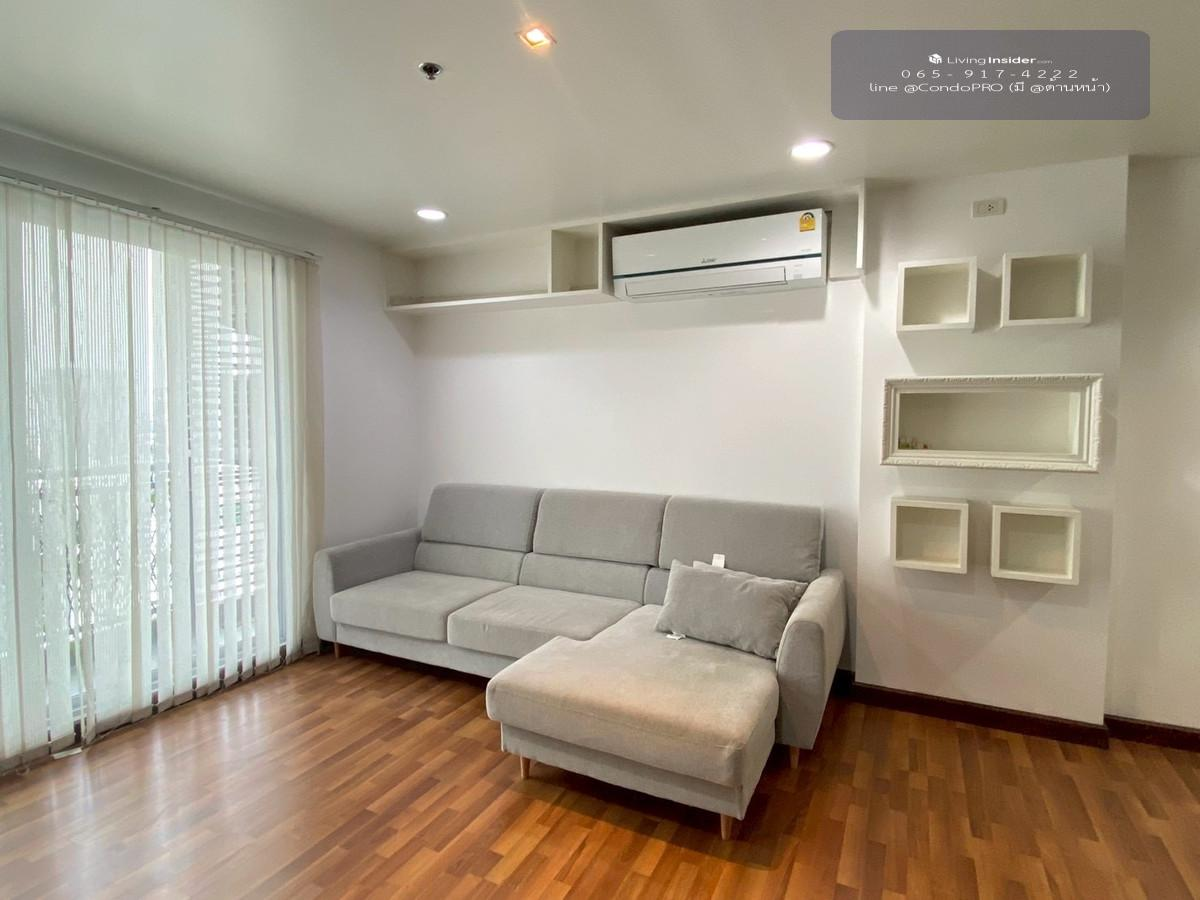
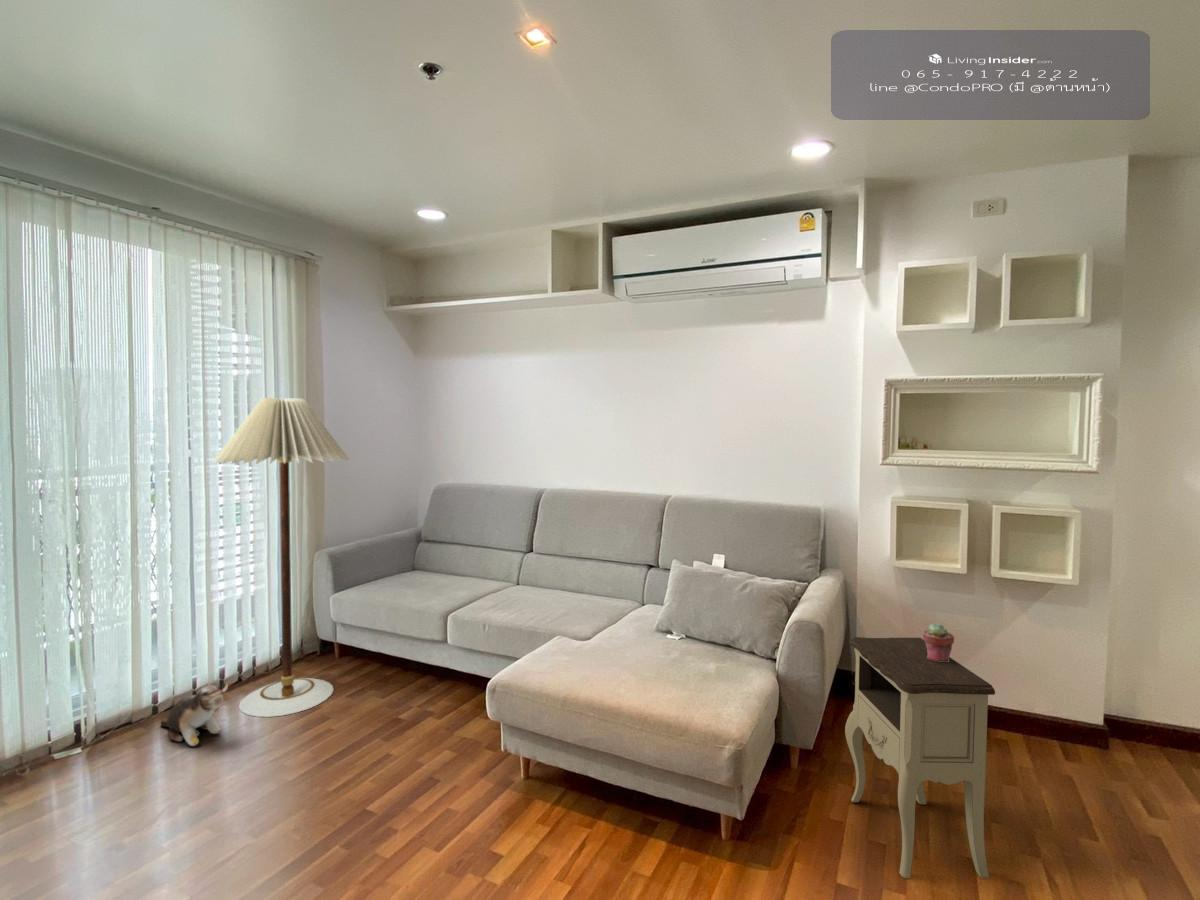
+ potted succulent (938, 640)
+ plush toy (191, 707)
+ floor lamp (285, 548)
+ nightstand (911, 747)
